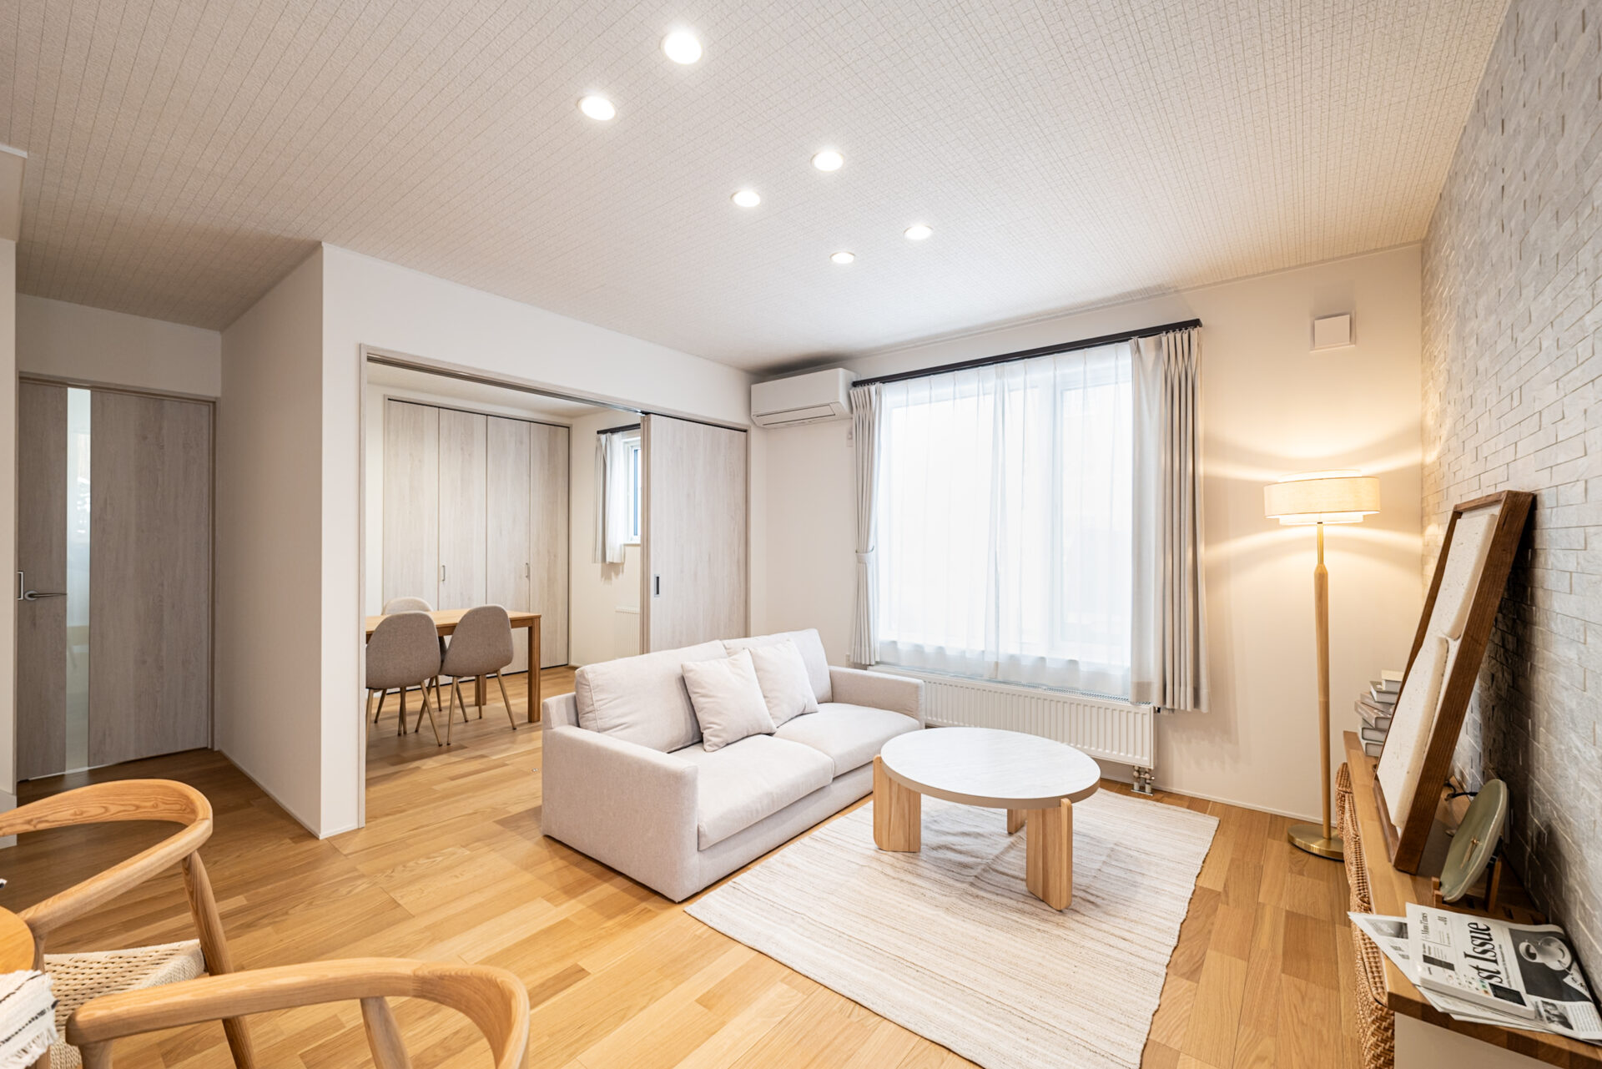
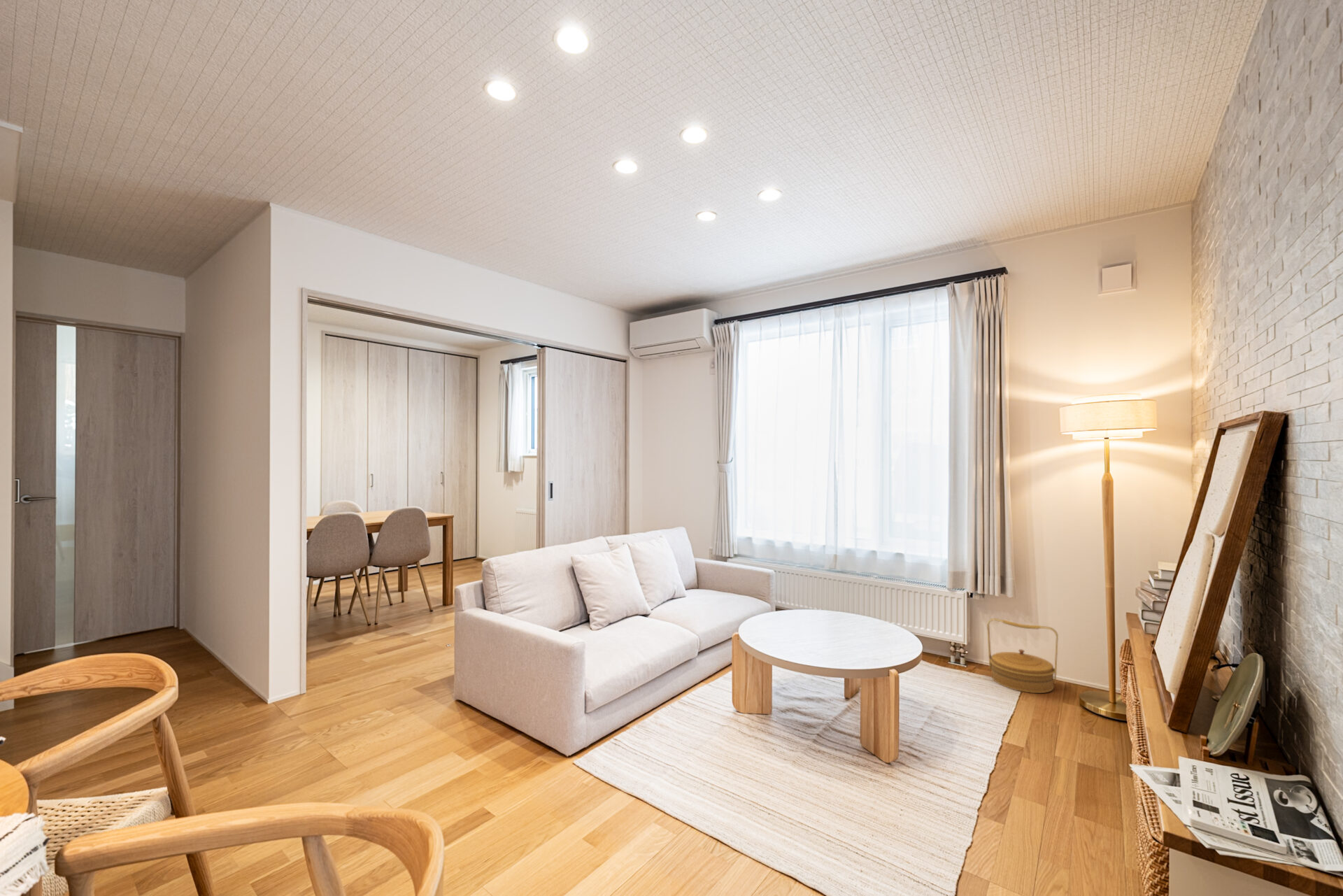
+ basket (1021, 653)
